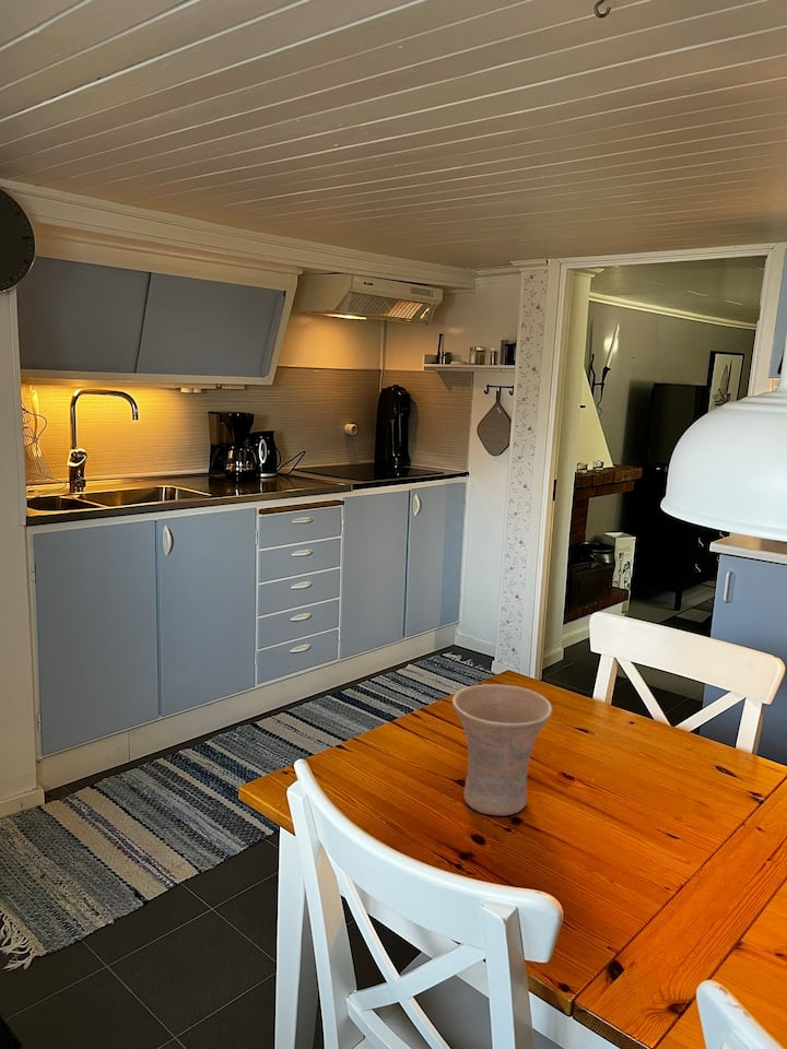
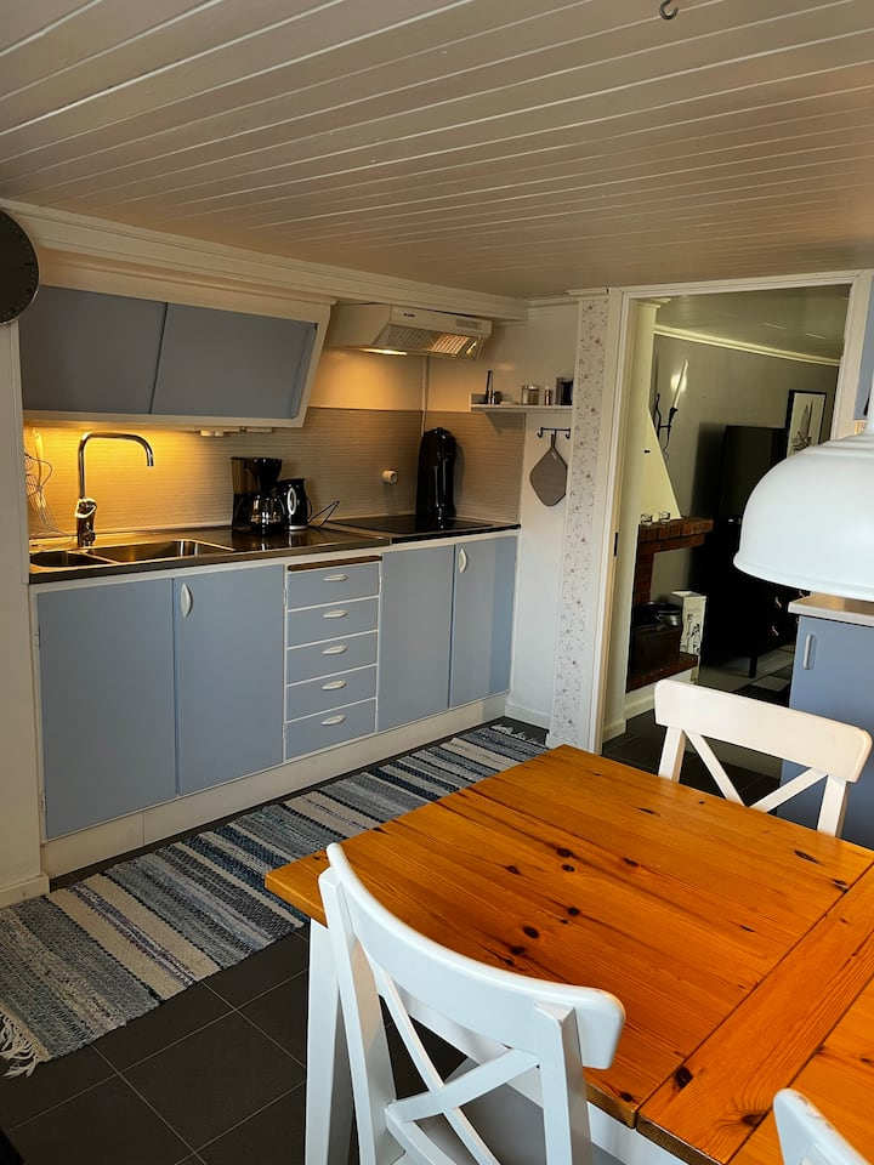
- vase (498, 752)
